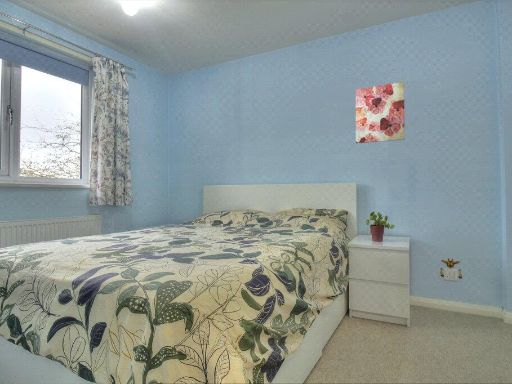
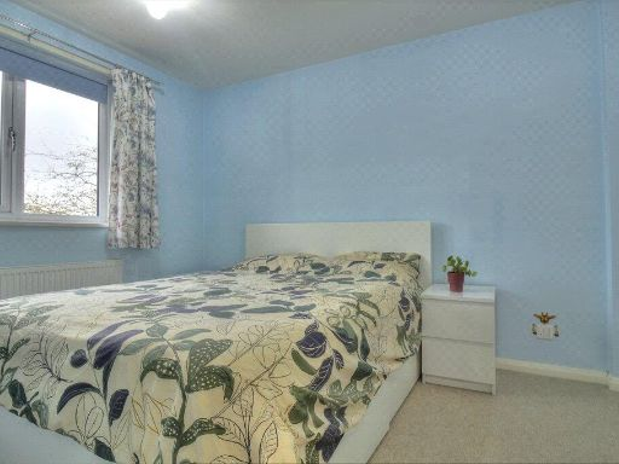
- wall art (379, 113)
